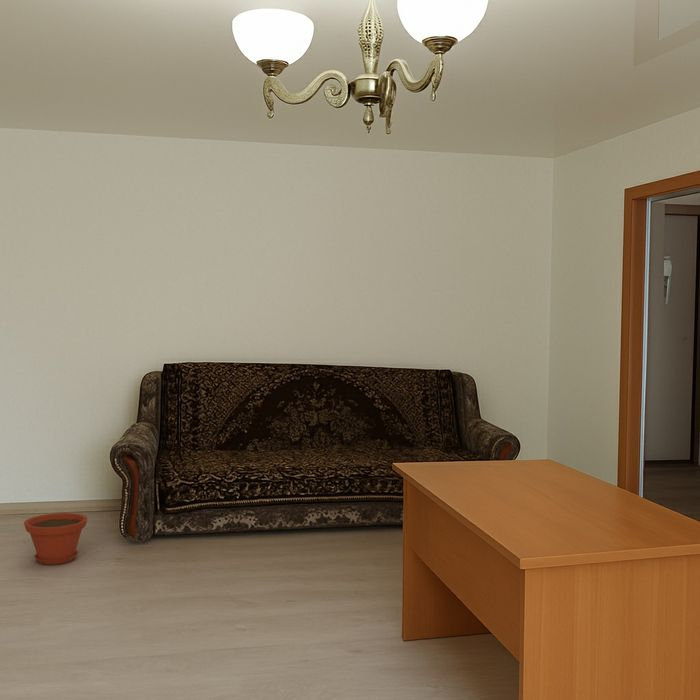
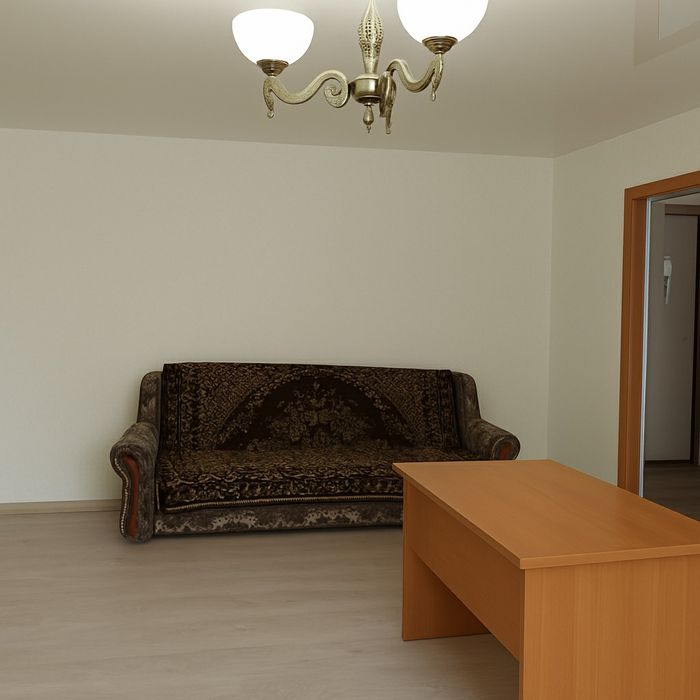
- plant pot (56, 540)
